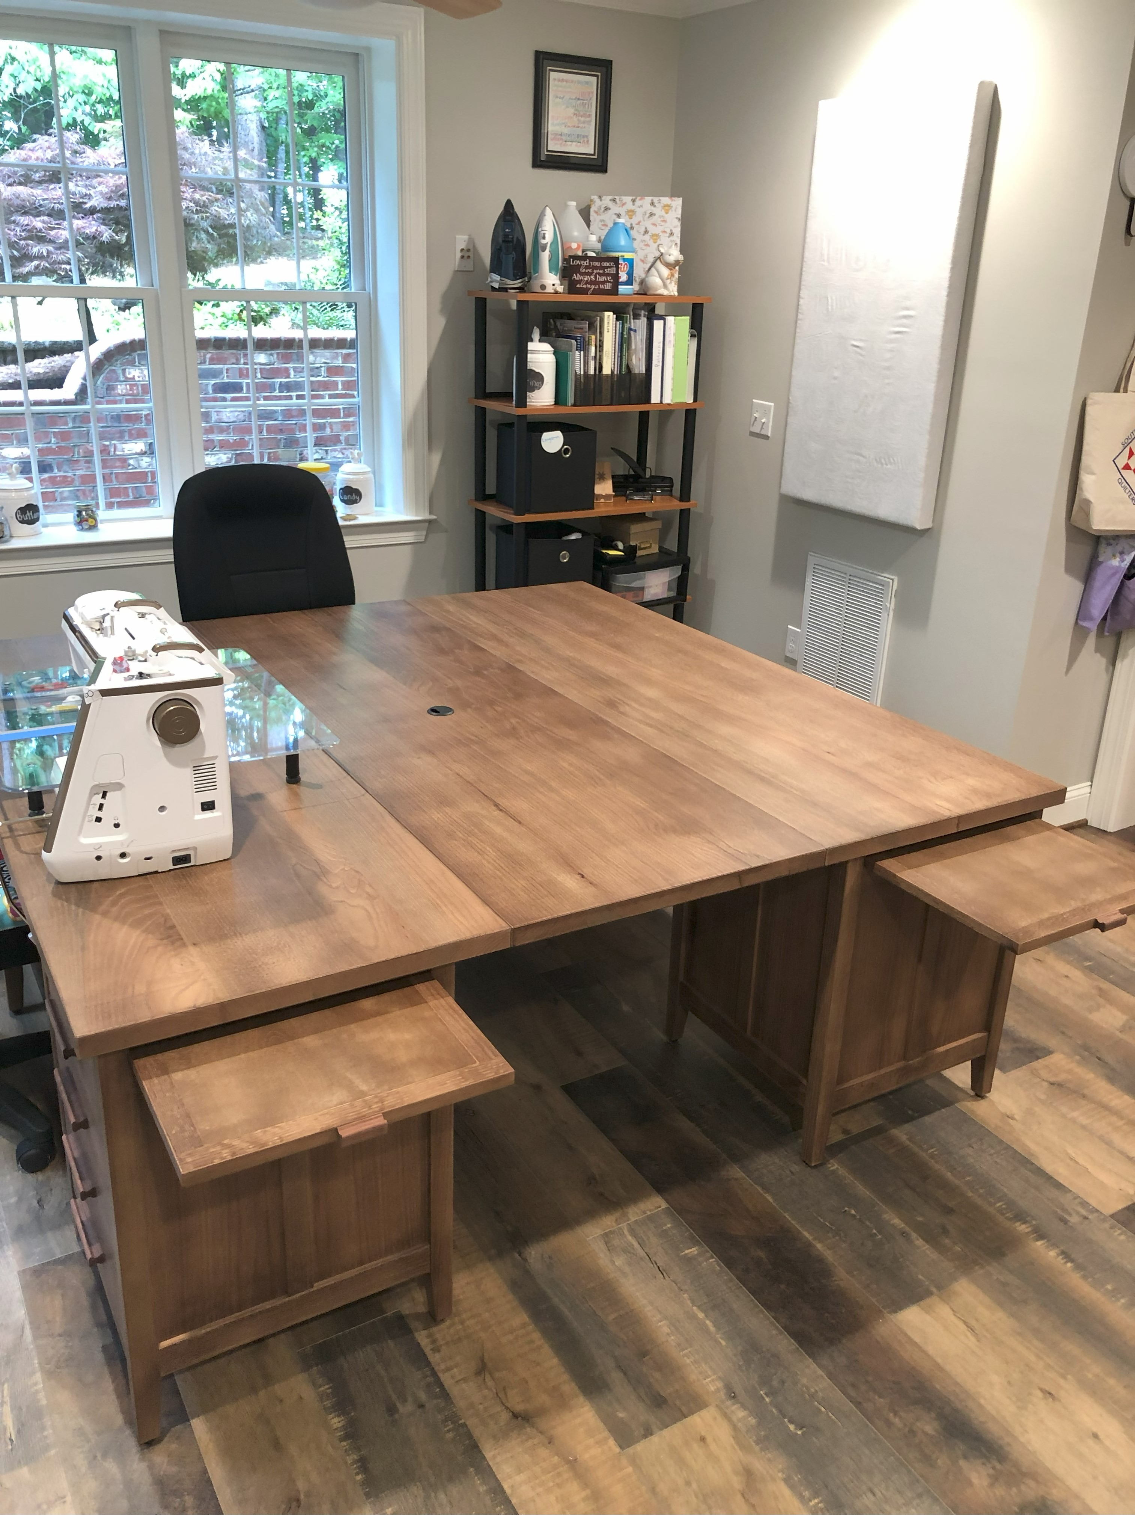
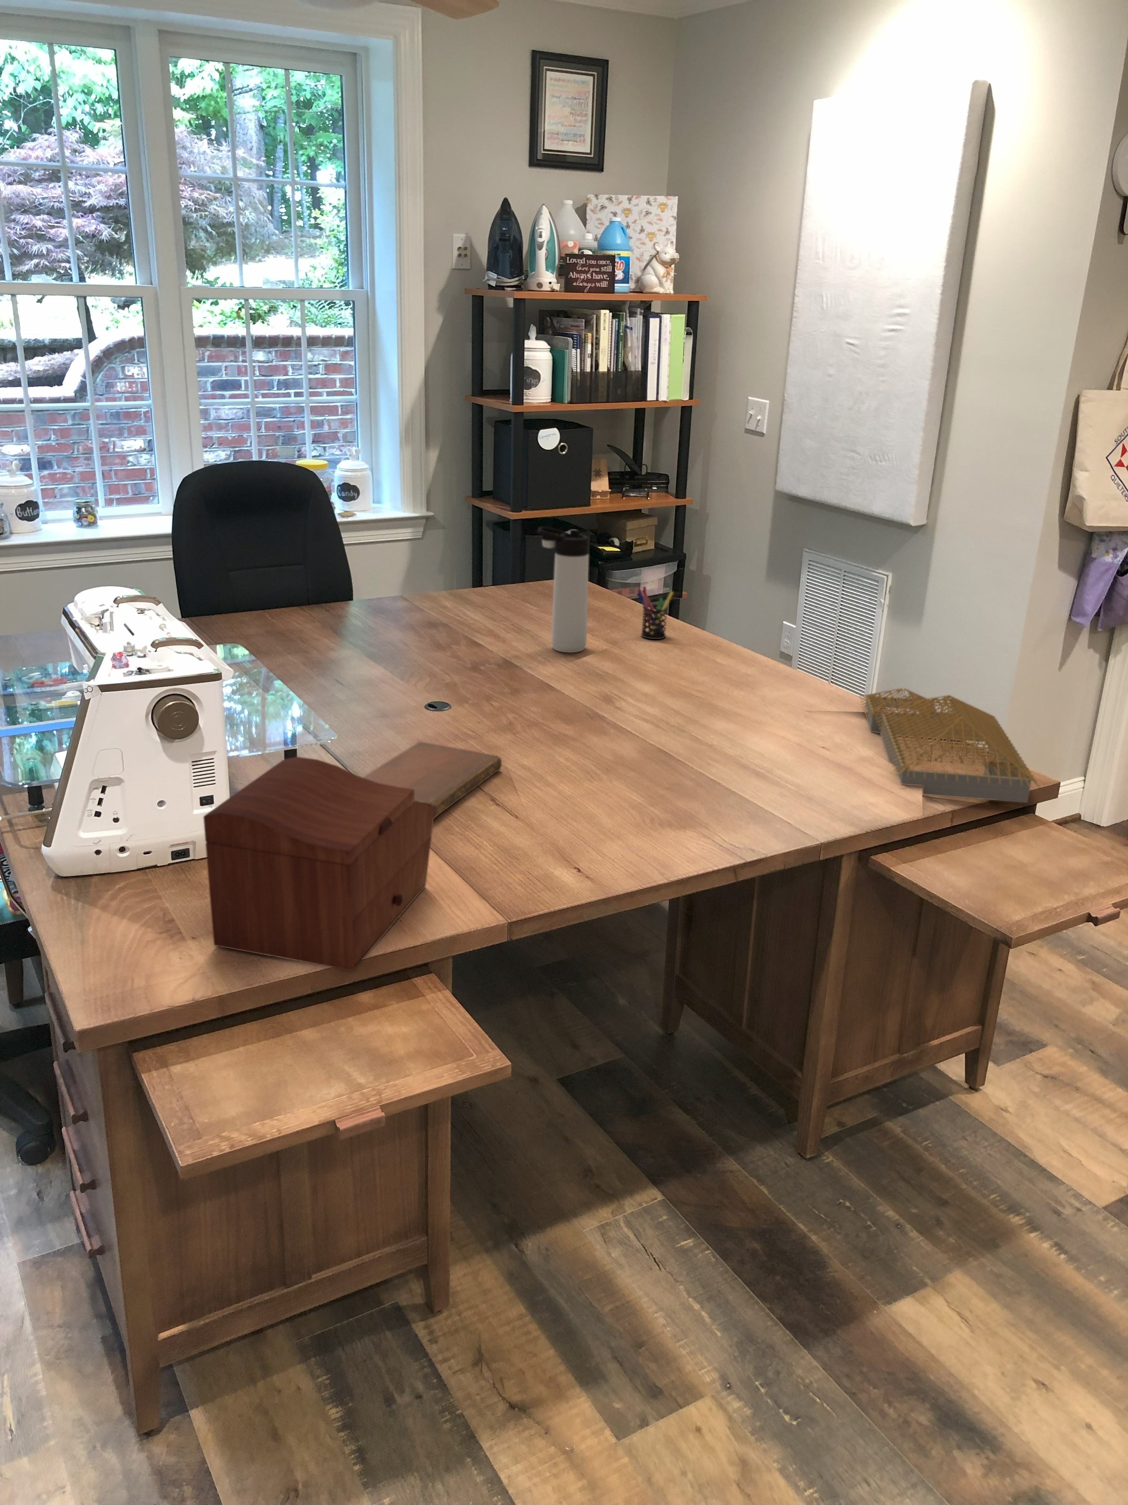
+ notebook (427, 777)
+ pen holder (654, 611)
+ architectural model (942, 728)
+ thermos bottle (562, 589)
+ sewing box (333, 846)
